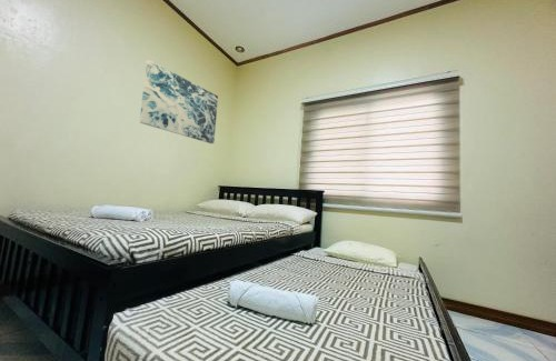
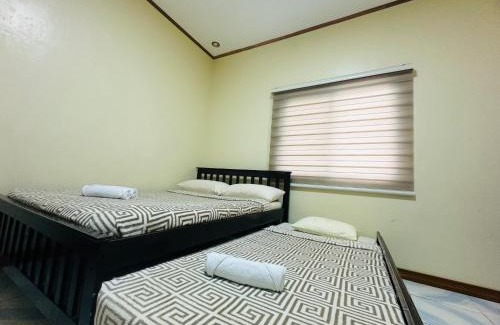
- wall art (183, 107)
